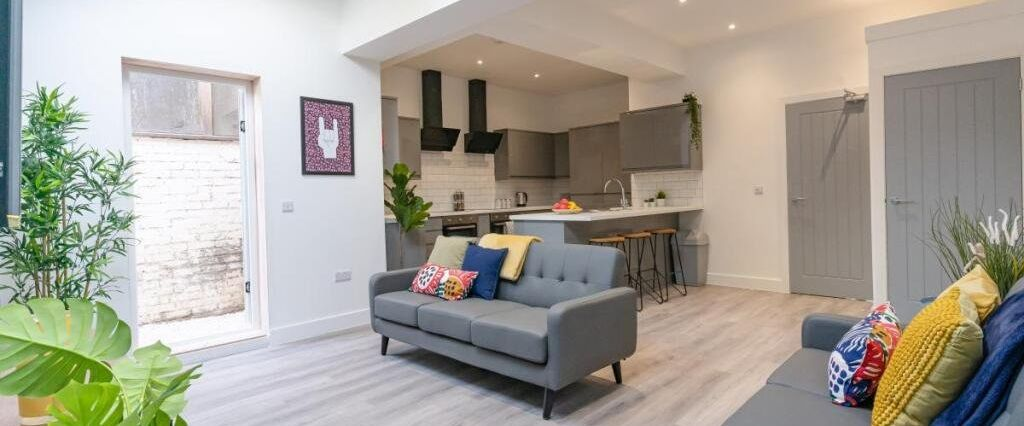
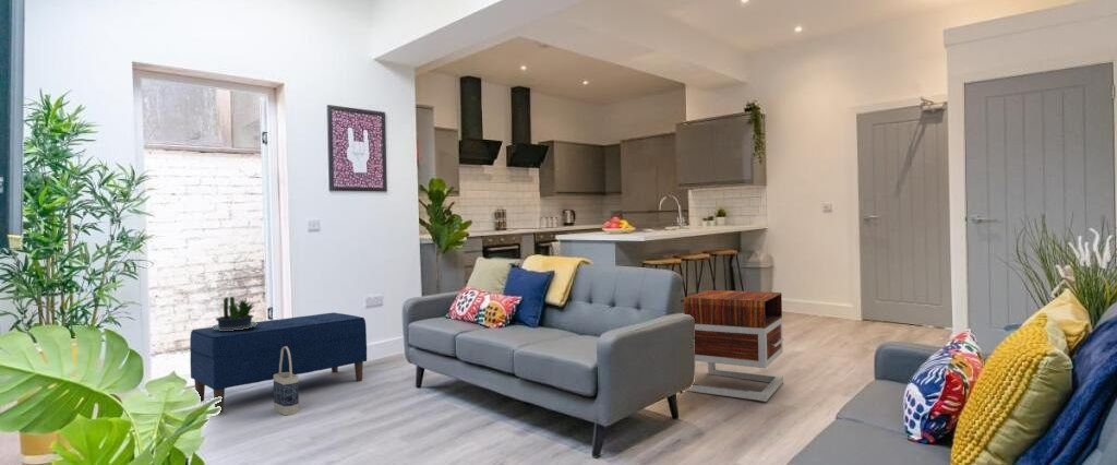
+ nightstand (736, 341)
+ bag (285, 379)
+ bench (283, 357)
+ potted plant (237, 312)
